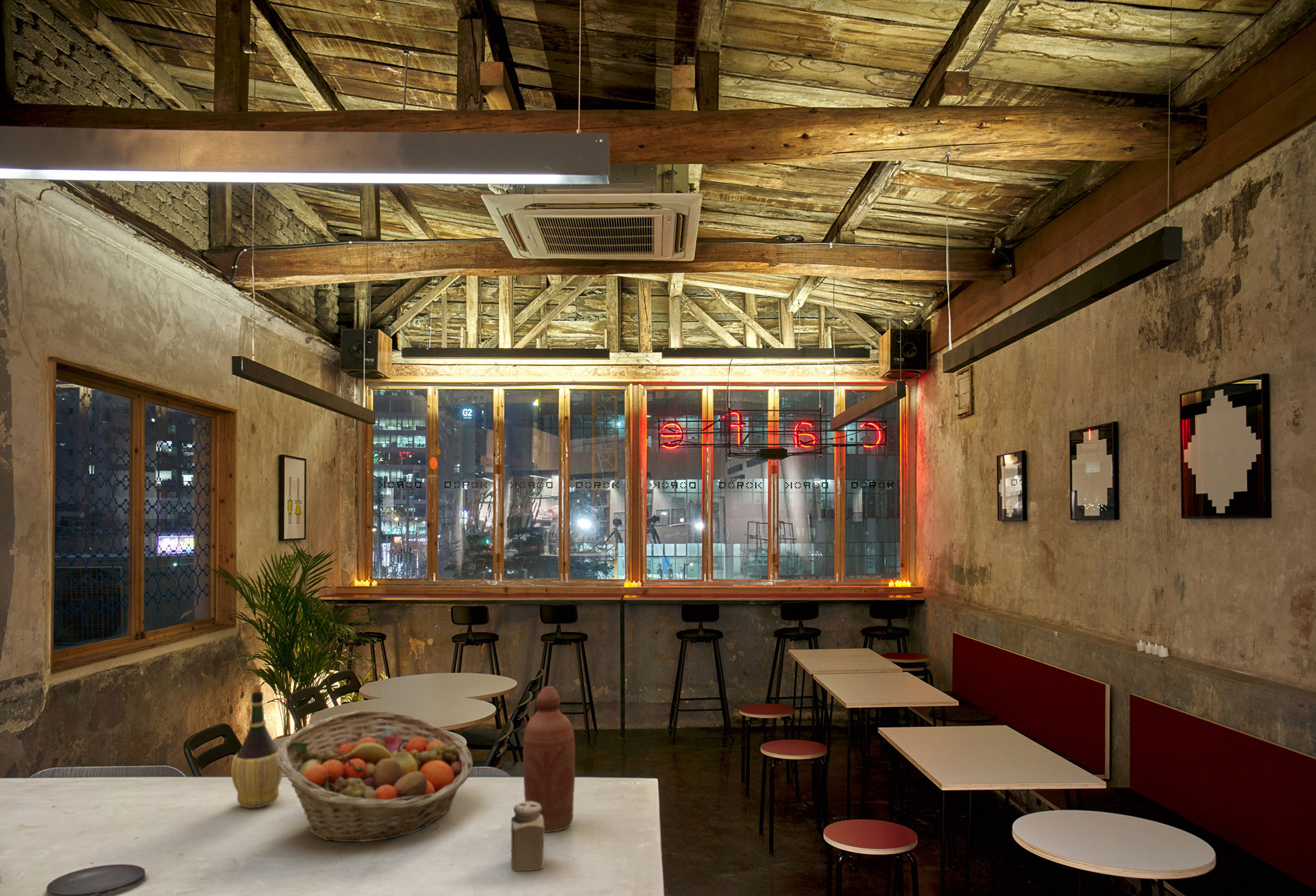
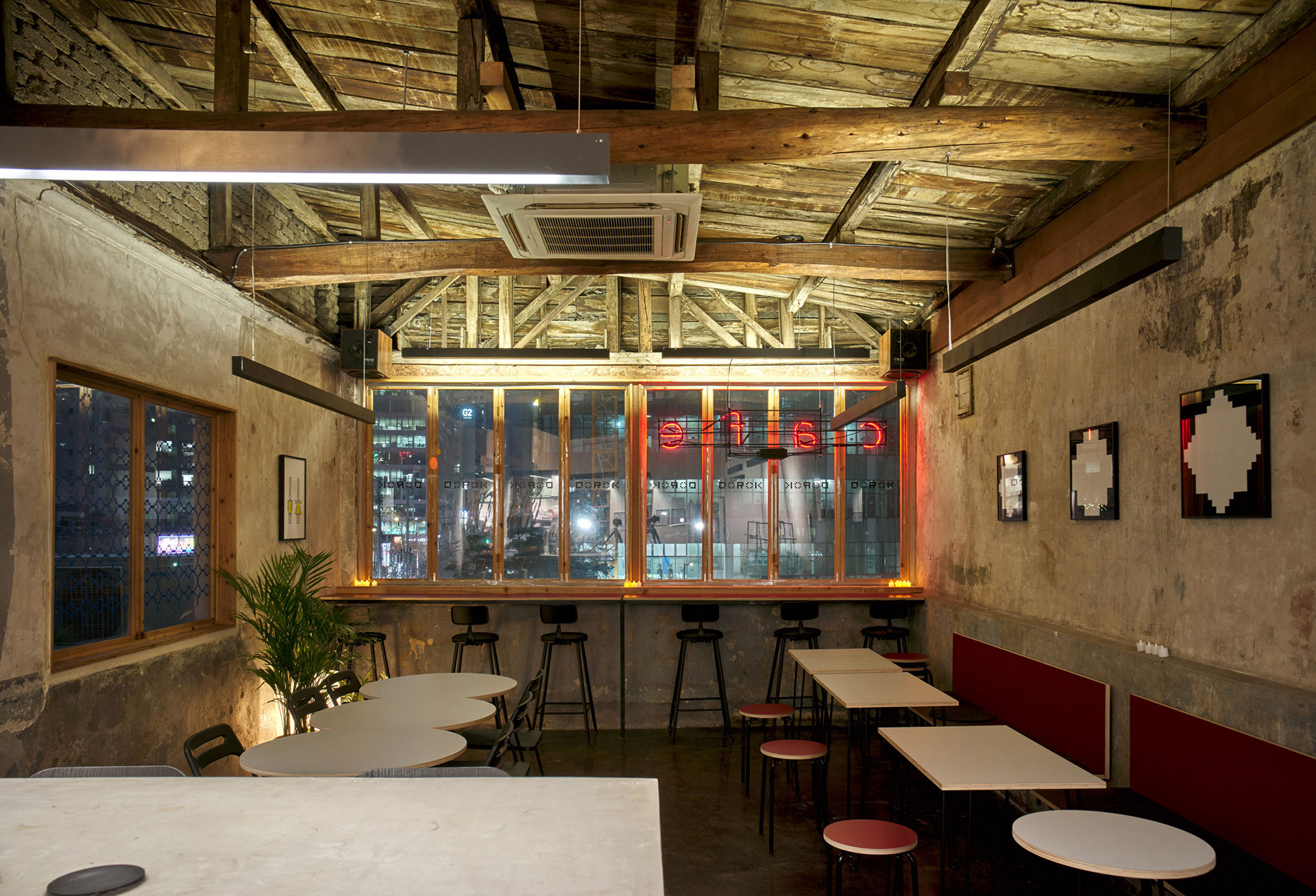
- fruit basket (378, 771)
- bottle (549, 755)
- wine bottle (258, 743)
- salt shaker (527, 834)
